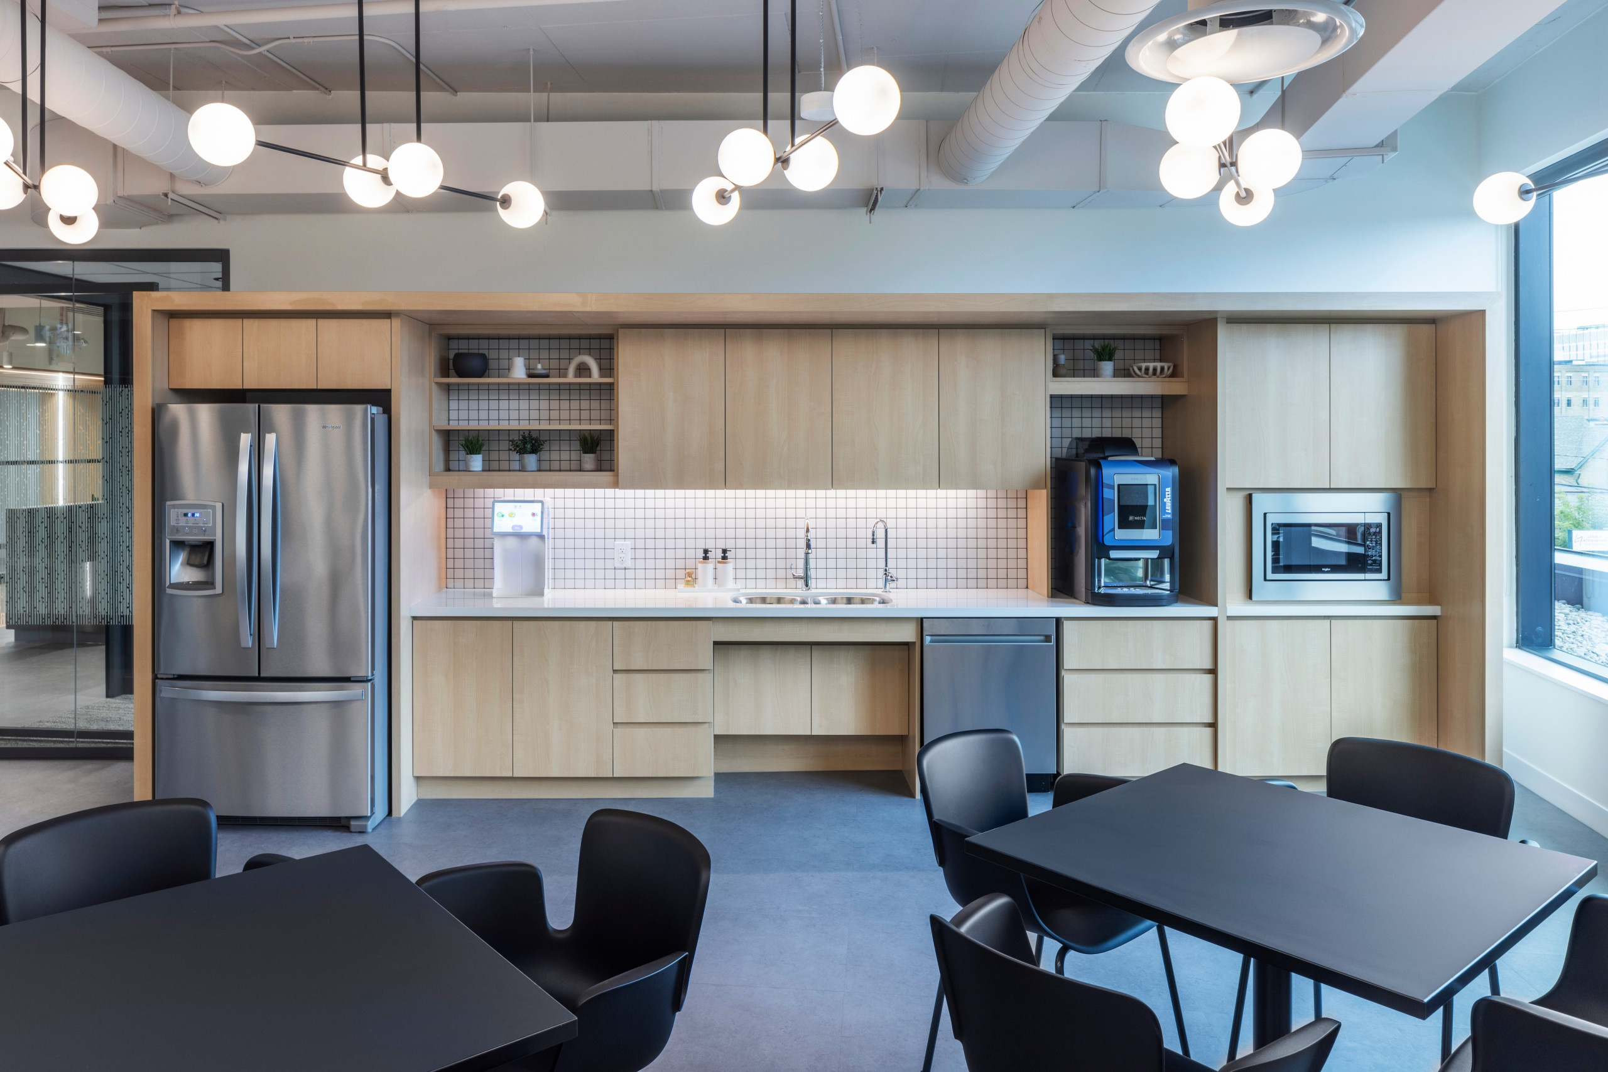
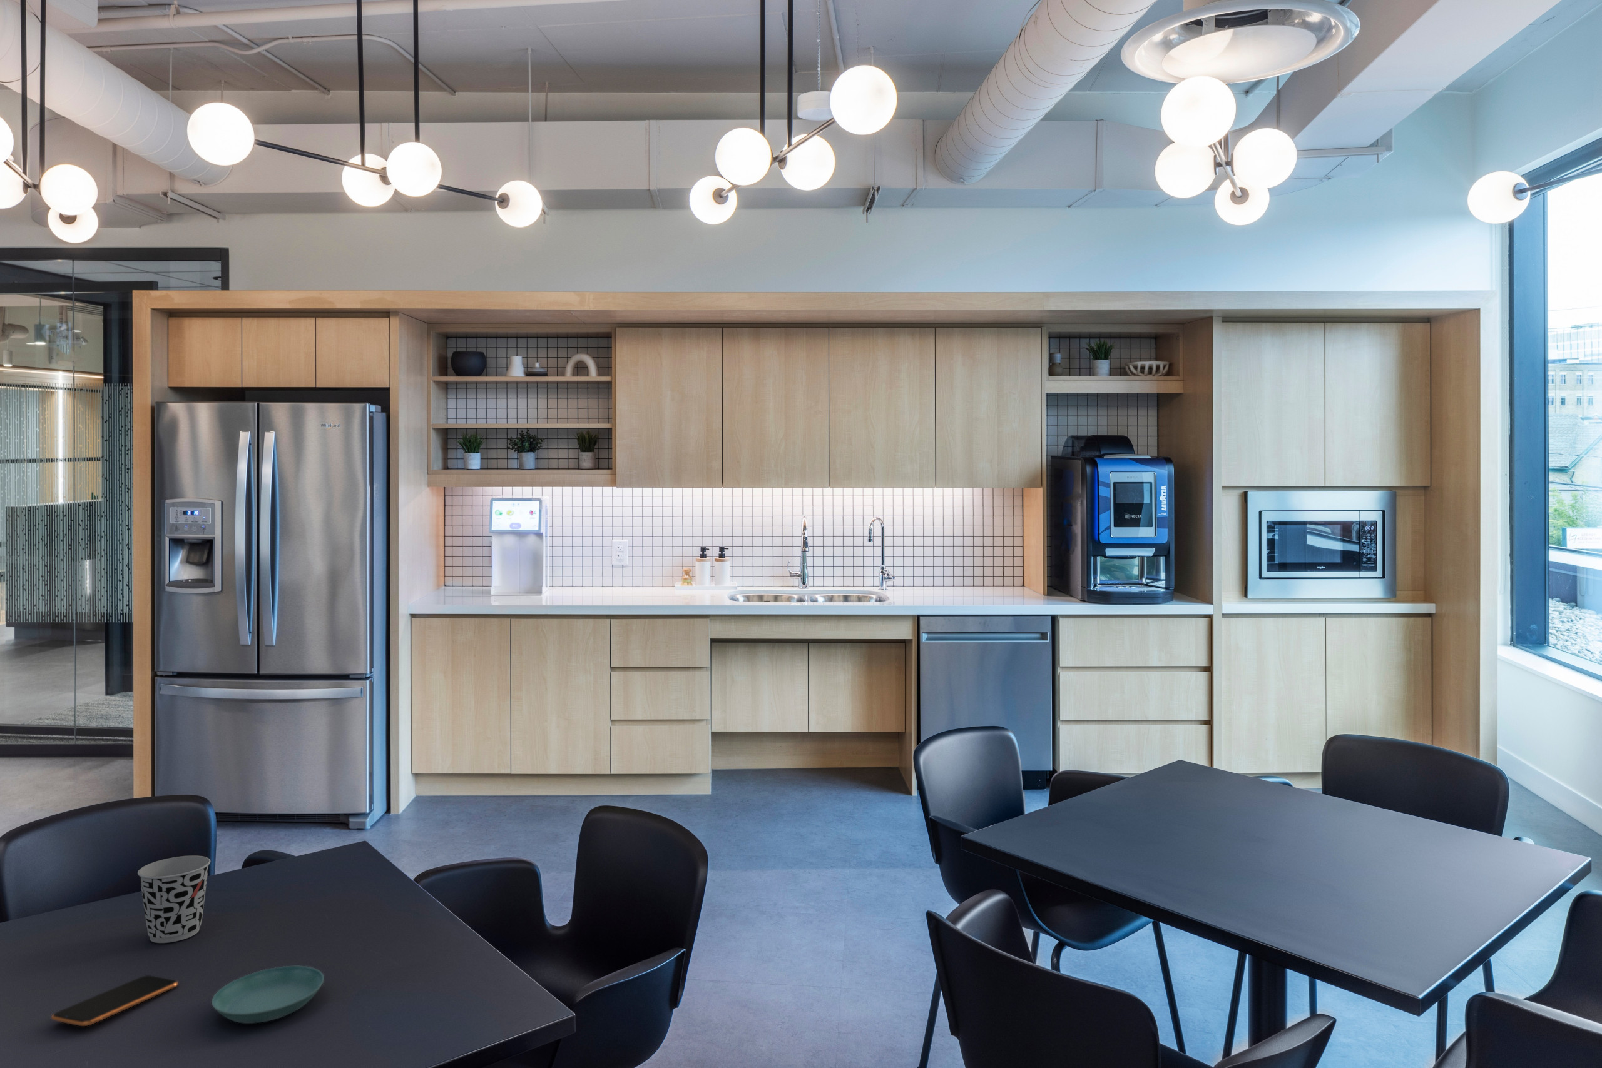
+ smartphone (117, 999)
+ saucer (270, 996)
+ cup (174, 900)
